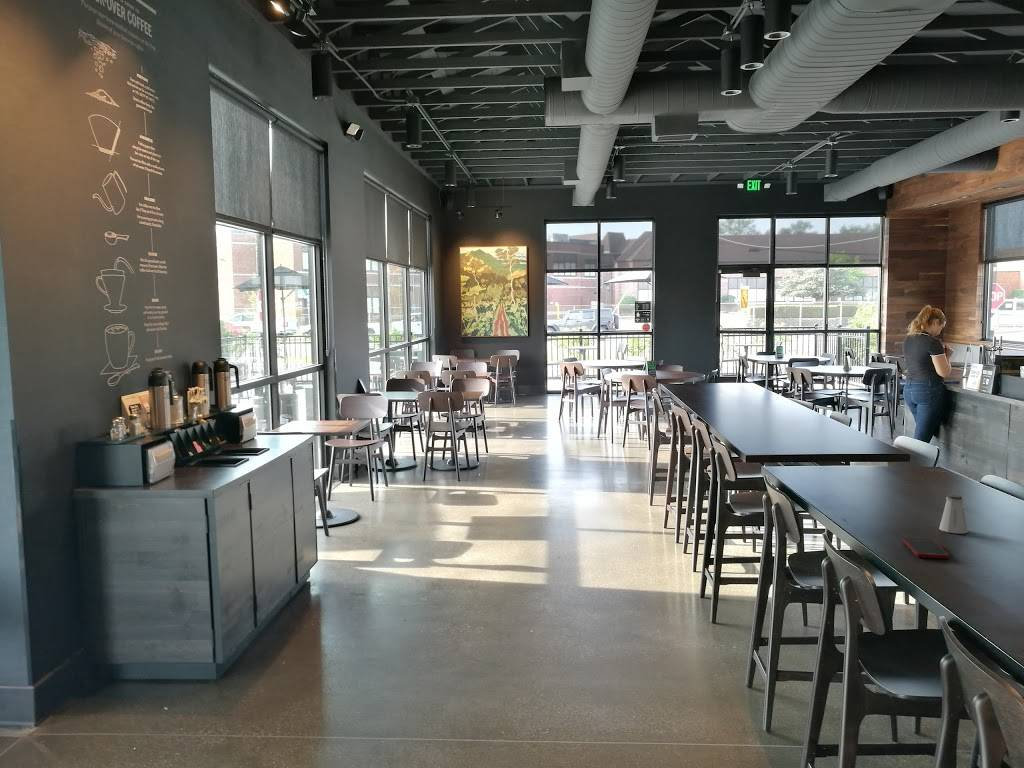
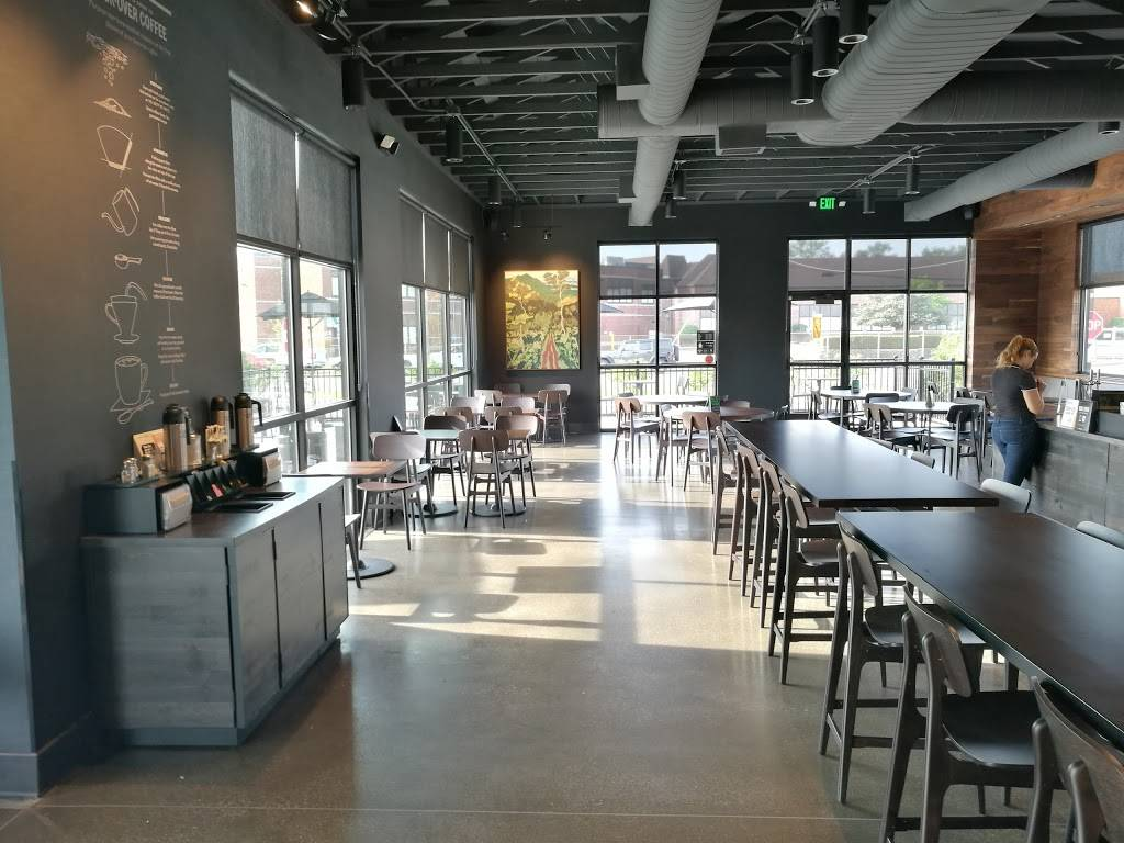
- saltshaker (954, 512)
- cell phone (925, 548)
